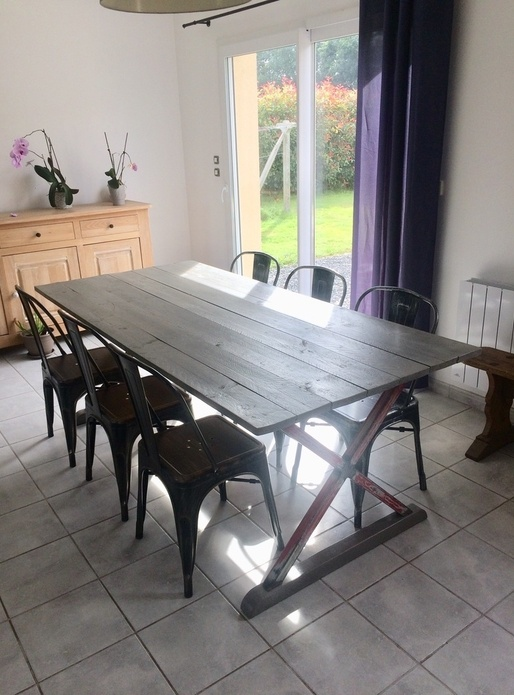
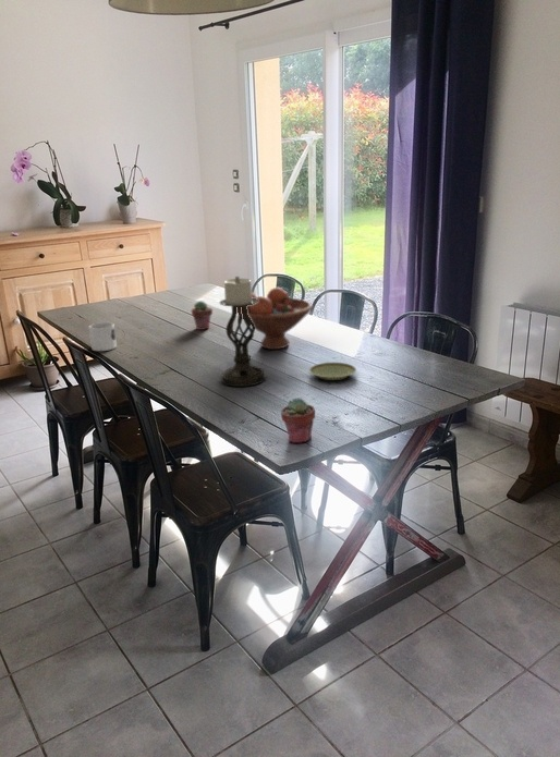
+ mug (101, 335)
+ plate (332, 371)
+ potted succulent (202, 314)
+ candle holder (240, 329)
+ fruit bowl (273, 318)
+ potted succulent (297, 418)
